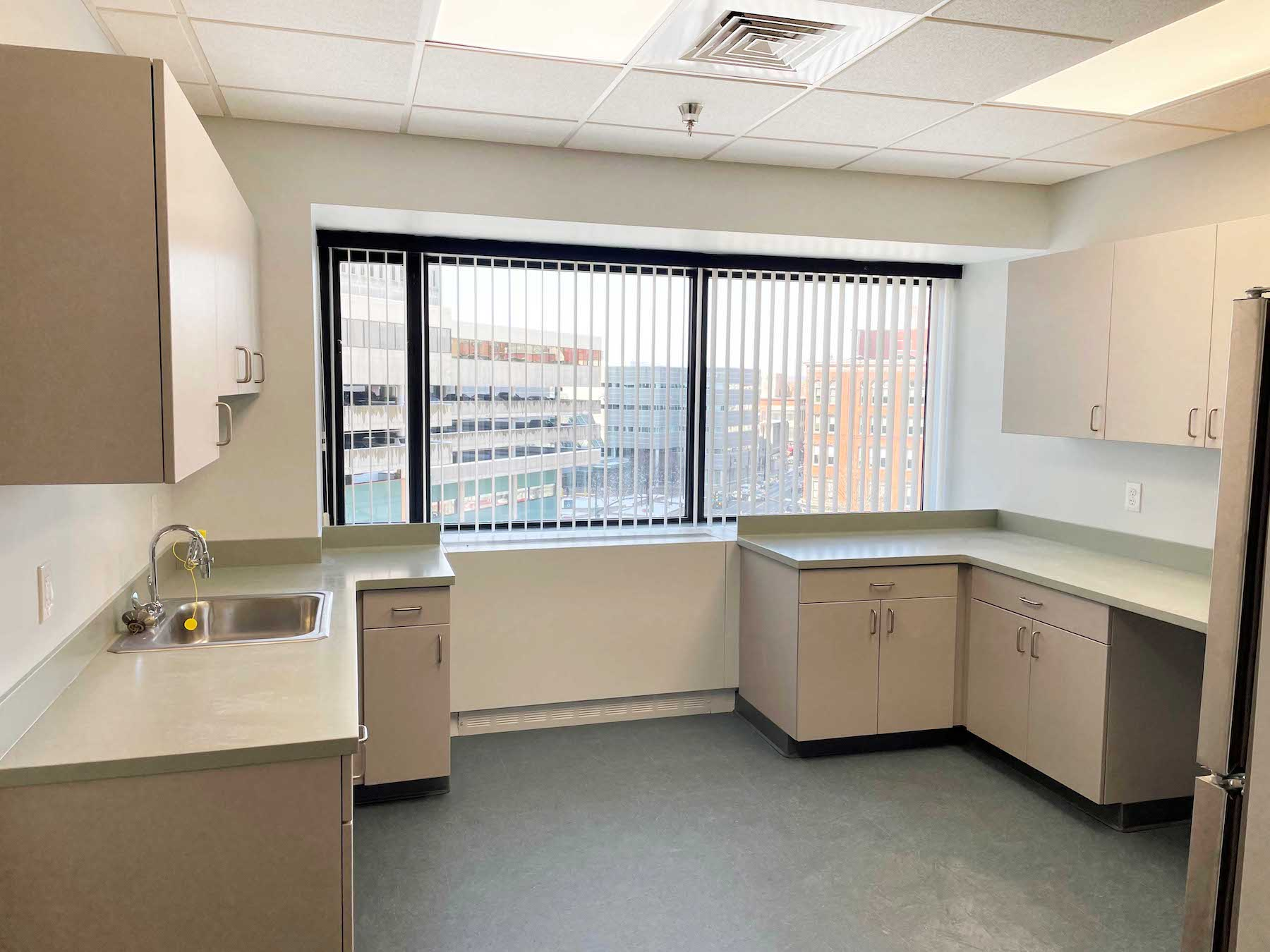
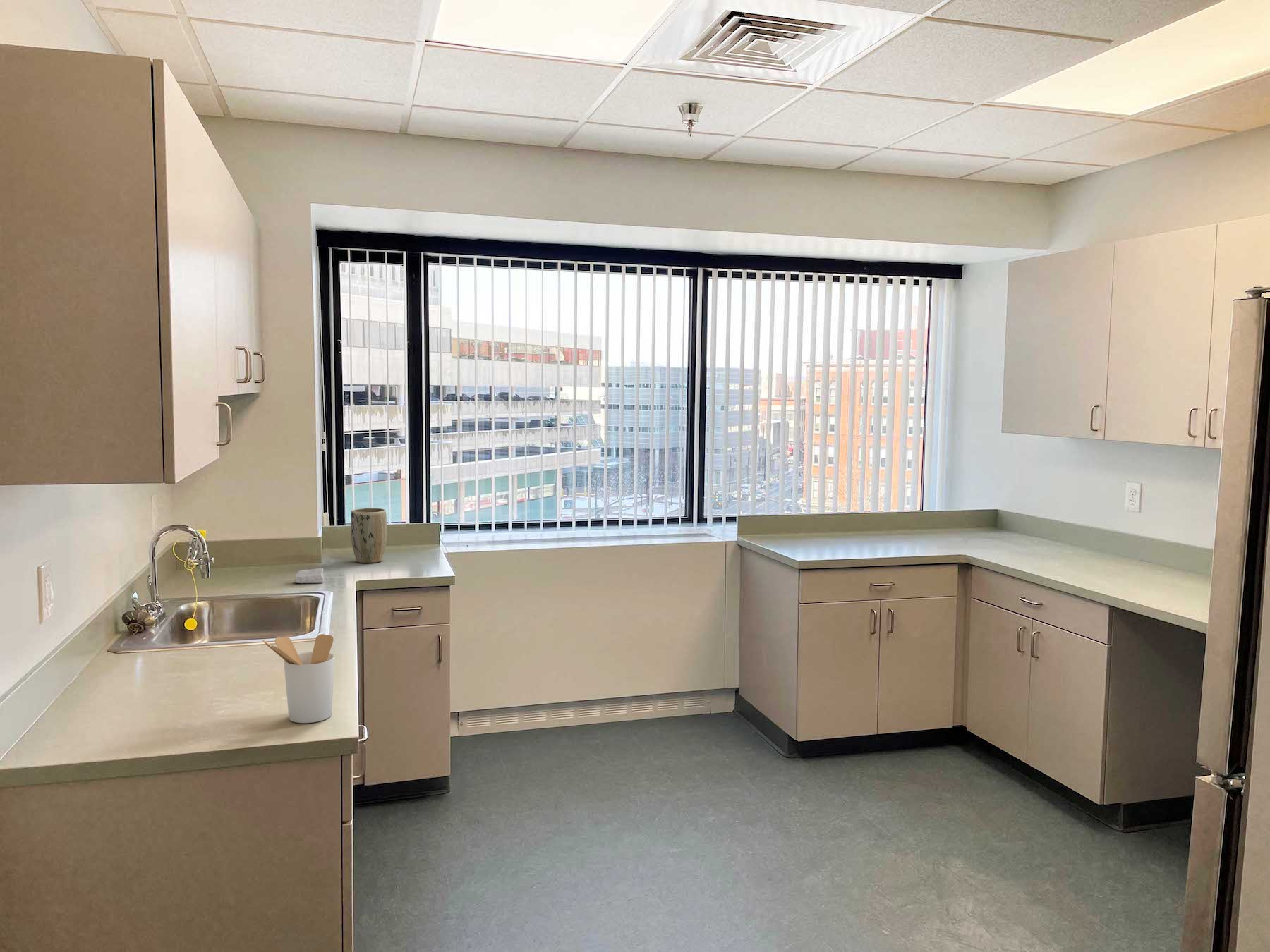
+ plant pot (369, 535)
+ utensil holder (298, 676)
+ soap bar (309, 575)
